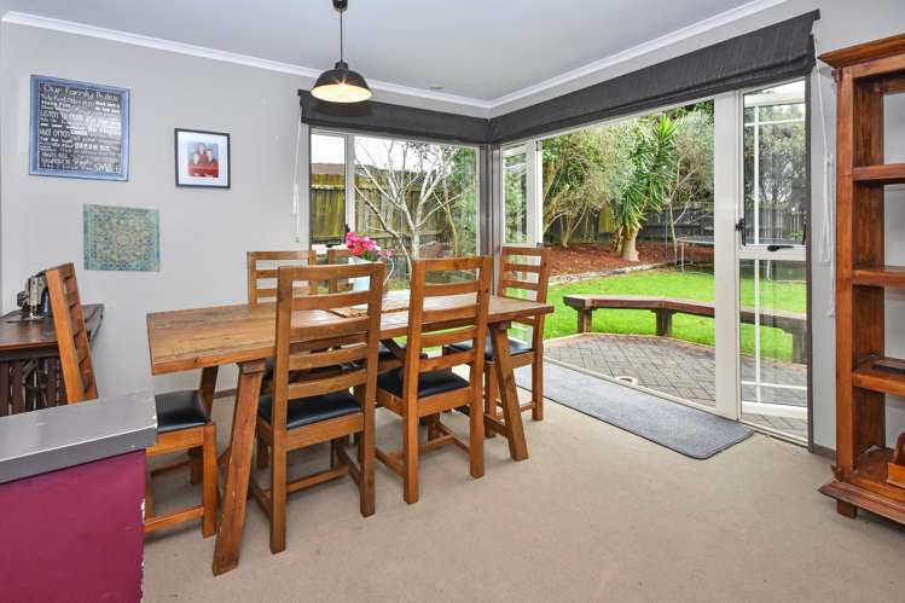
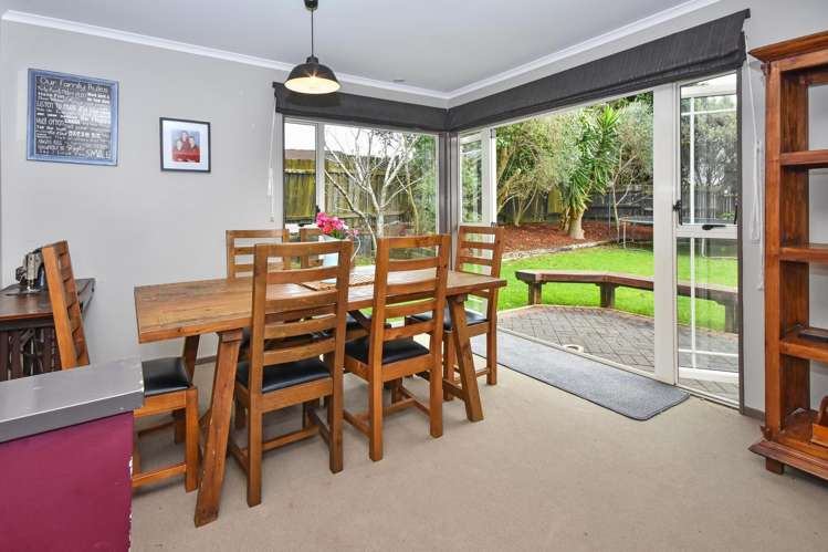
- wall art (122, 238)
